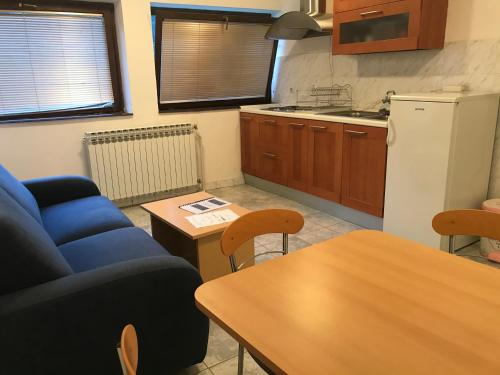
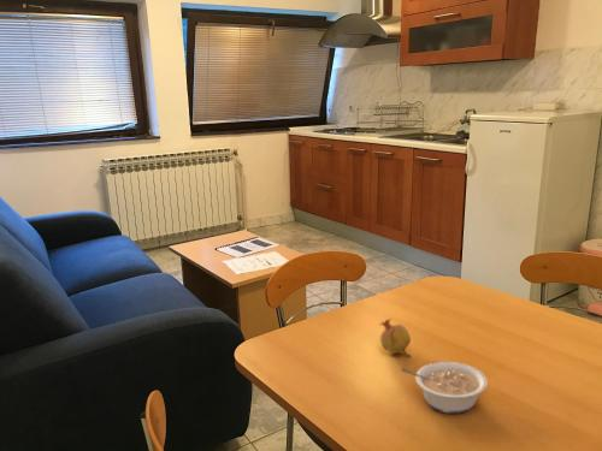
+ fruit (394, 336)
+ legume (448, 387)
